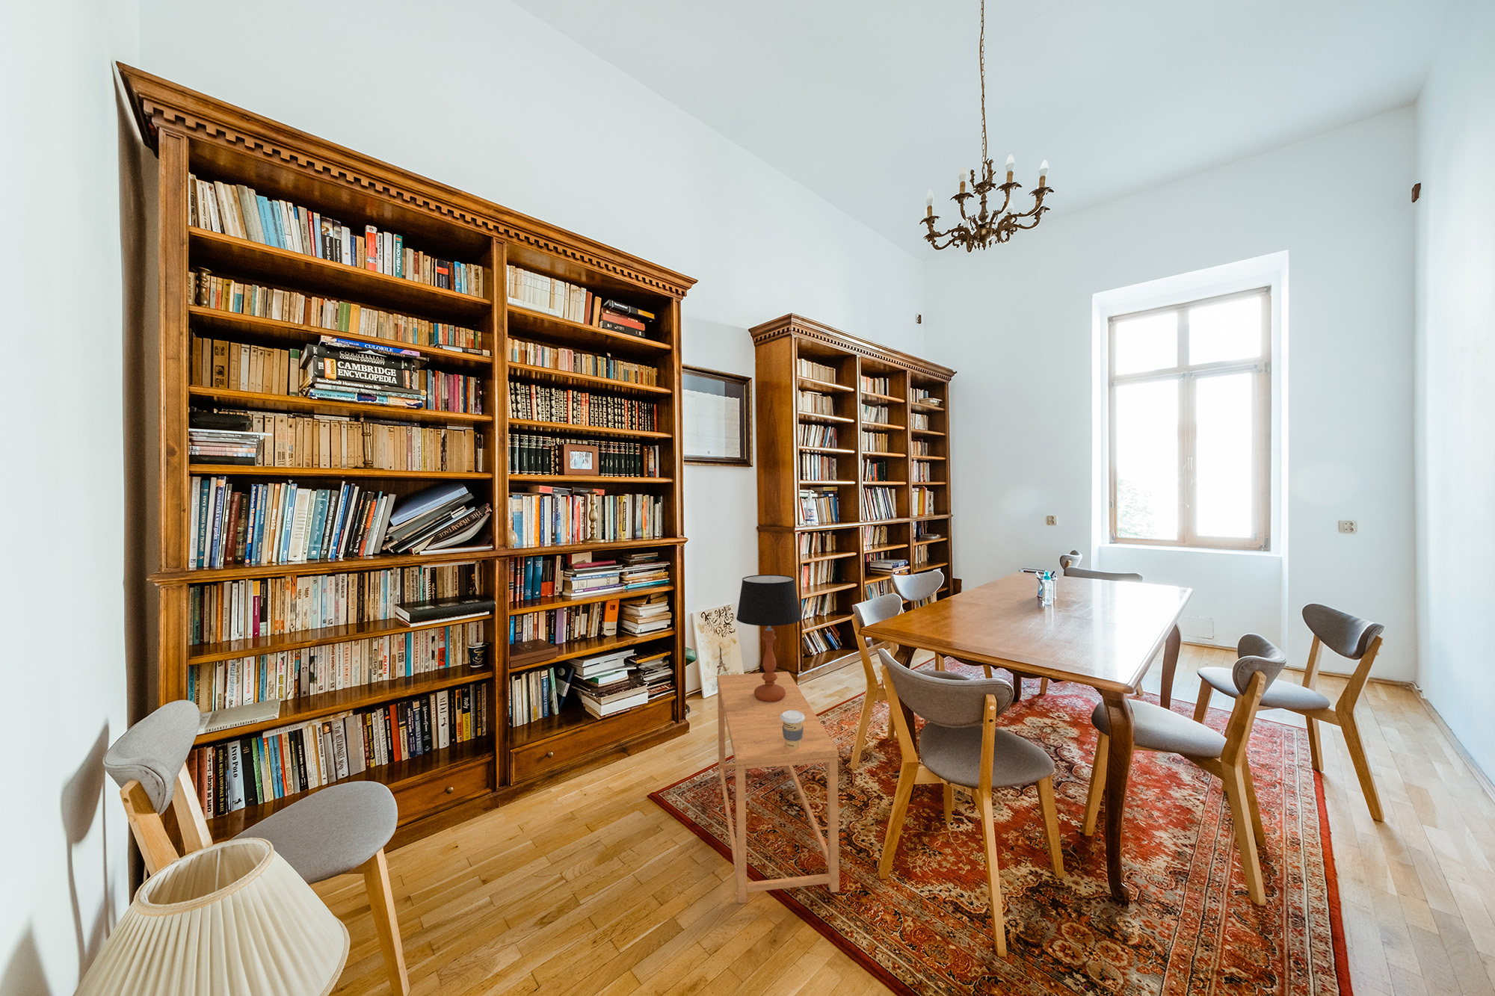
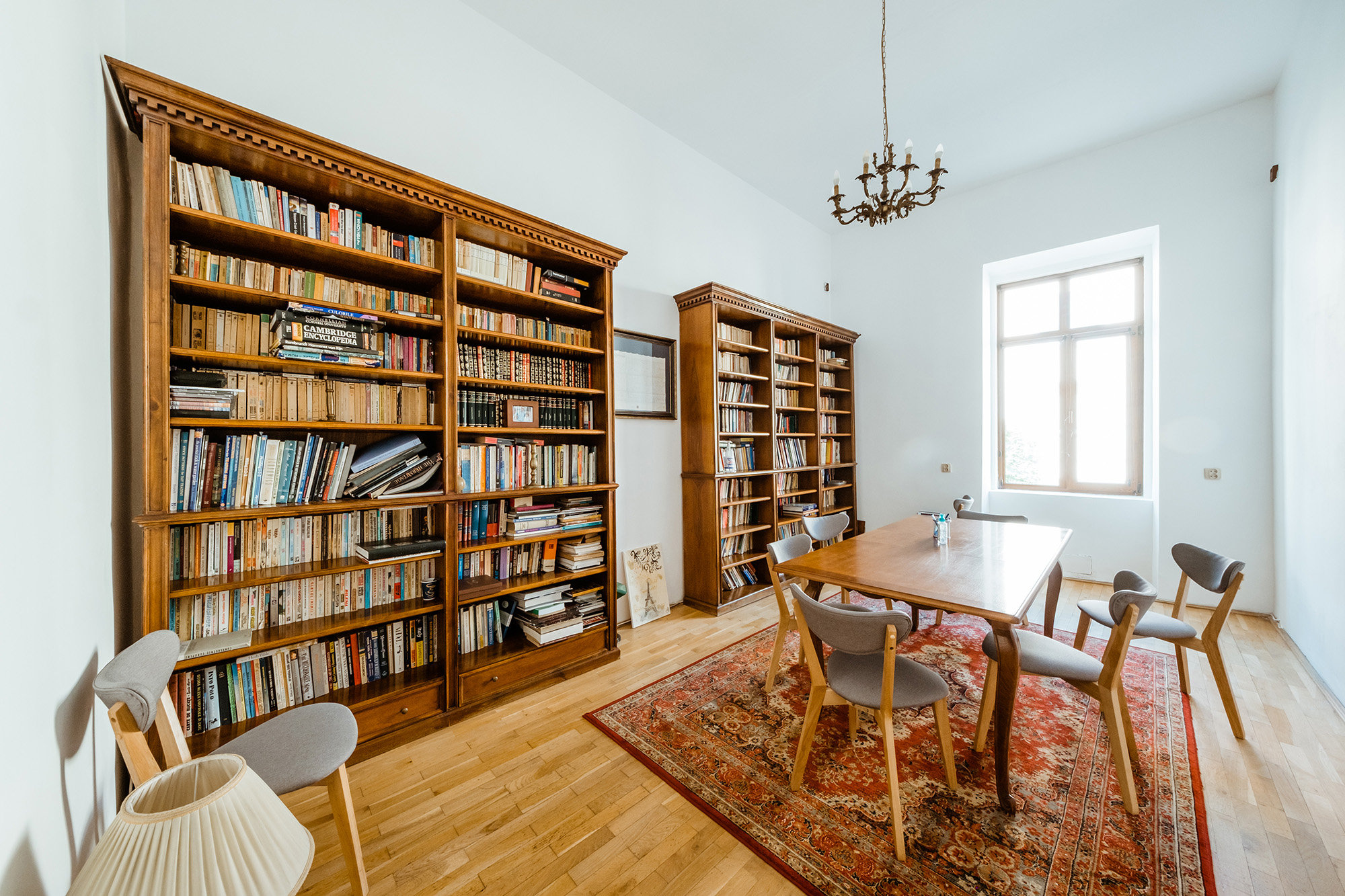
- coffee cup (793, 730)
- table lamp (768, 637)
- side table (768, 765)
